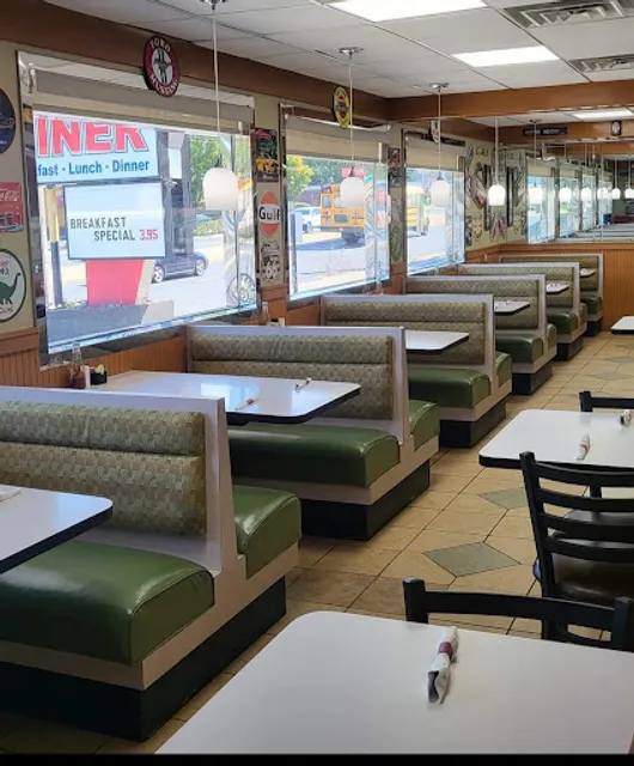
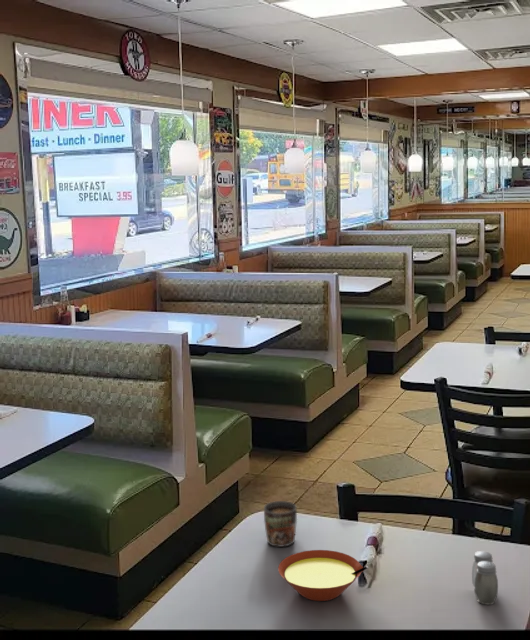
+ soup bowl (323, 578)
+ salt and pepper shaker (484, 576)
+ mug (282, 521)
